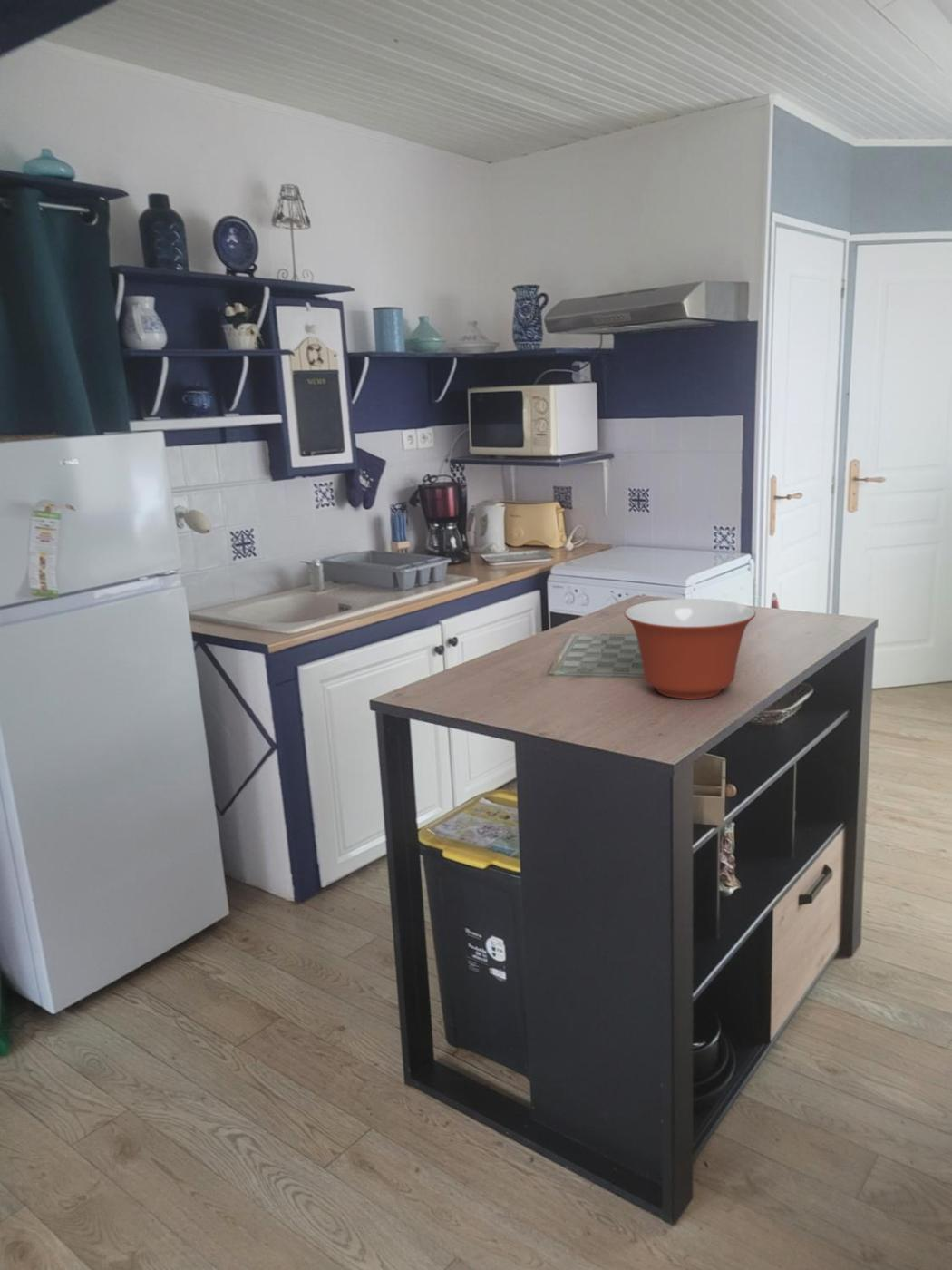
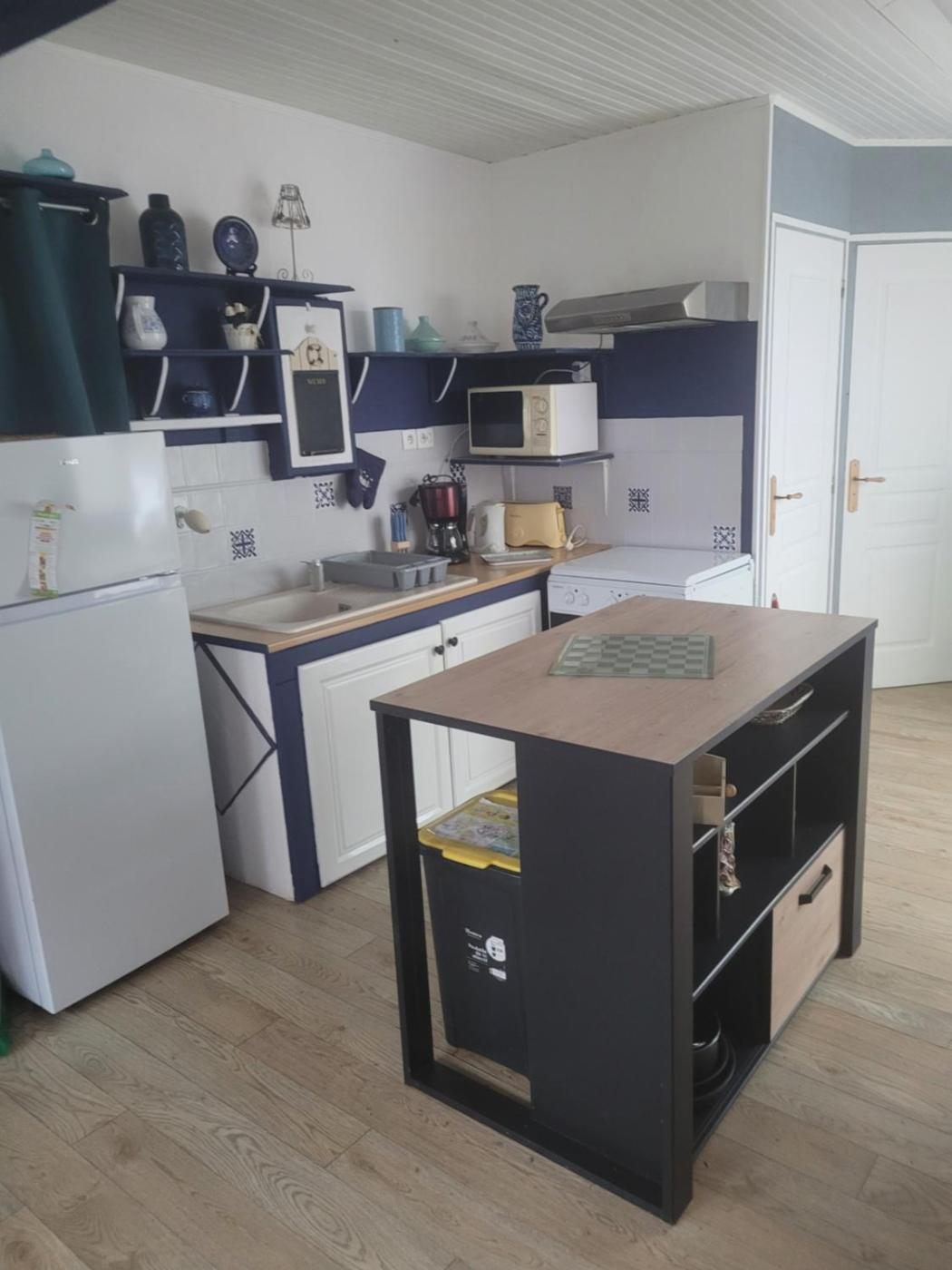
- mixing bowl (688, 650)
